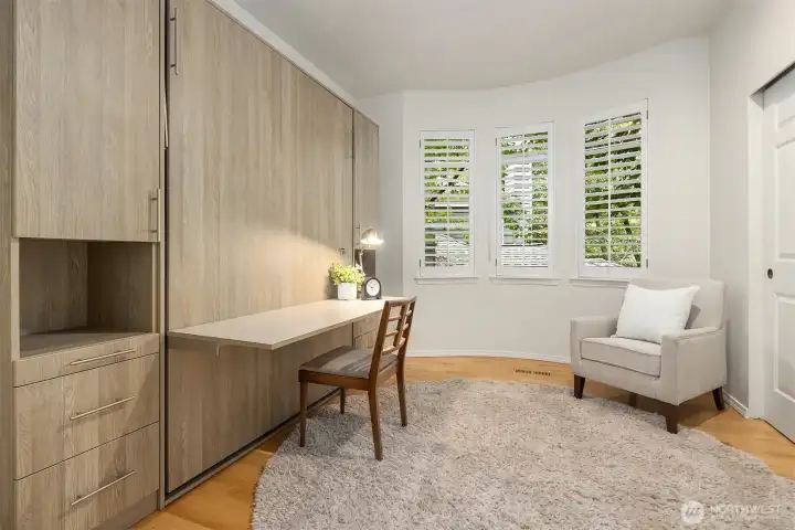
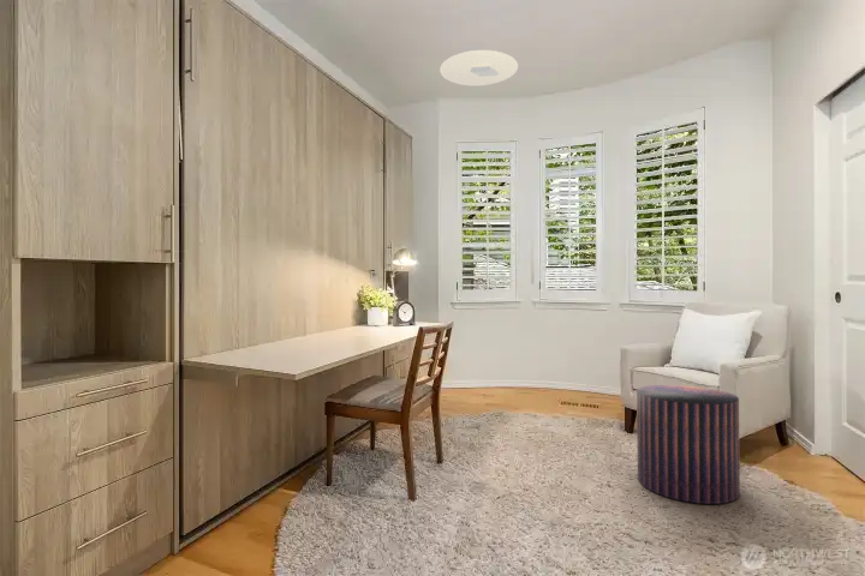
+ ceiling light (478, 65)
+ pouf (686, 438)
